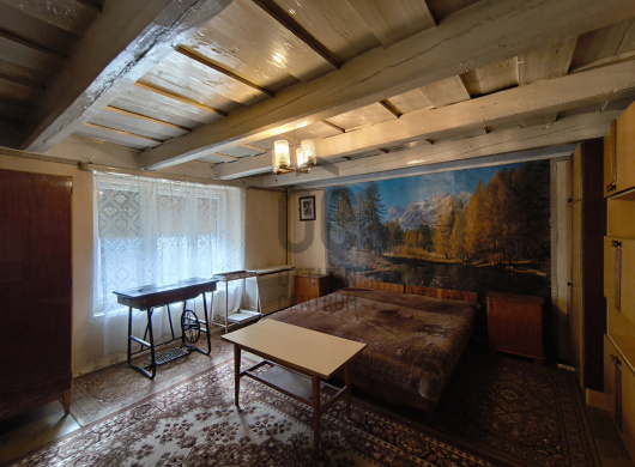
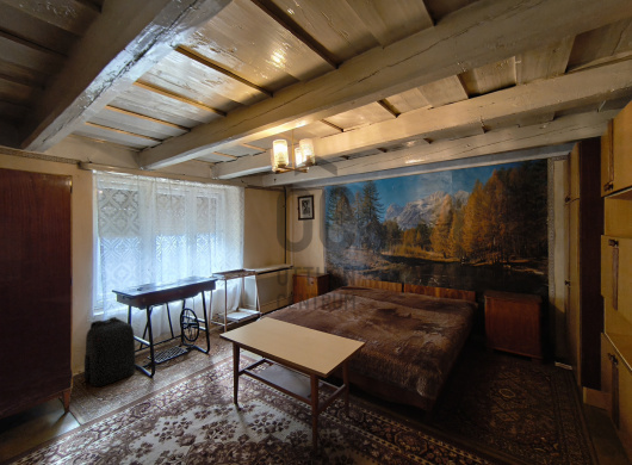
+ backpack (109, 346)
